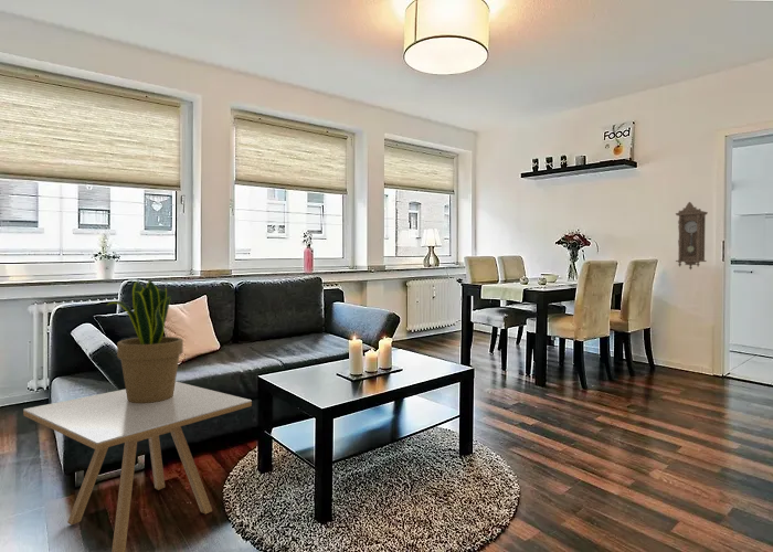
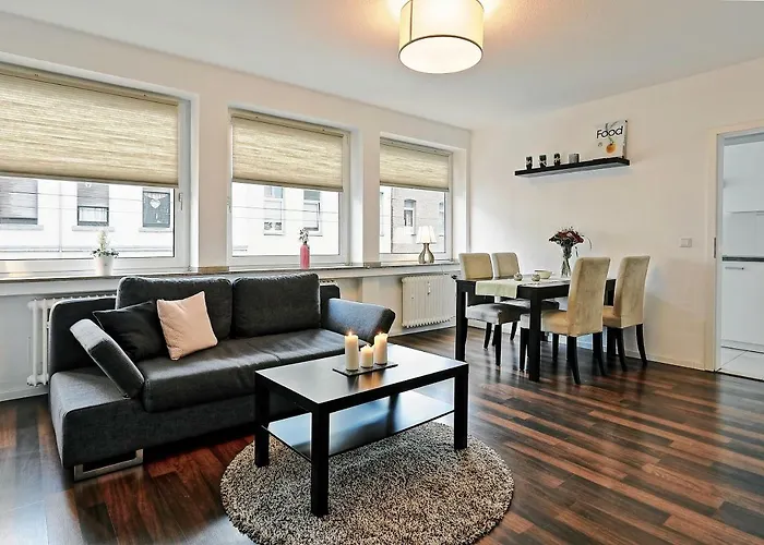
- side table (135, 458)
- potted plant (146, 338)
- pendulum clock (690, 235)
